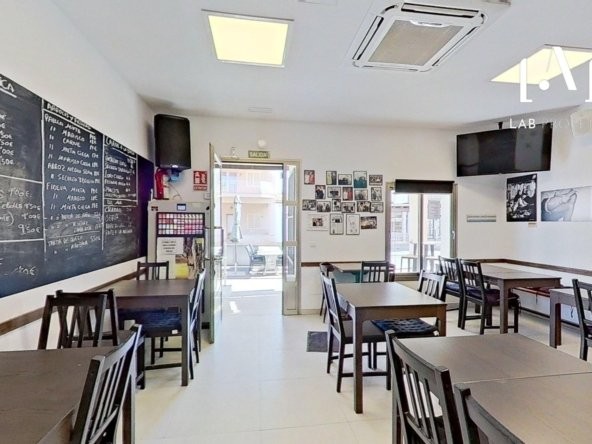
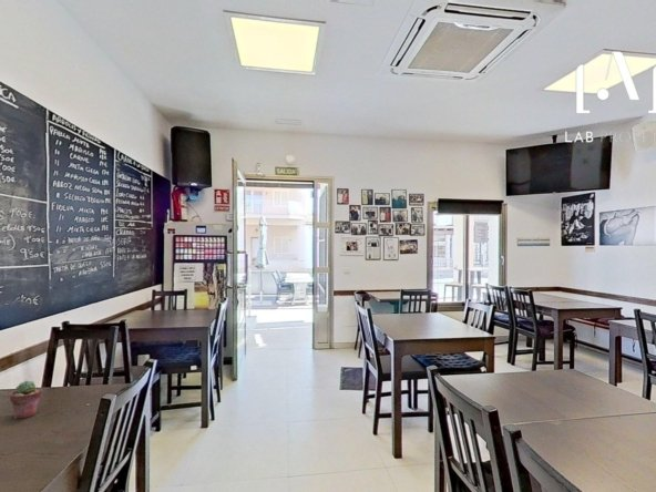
+ potted succulent (25, 398)
